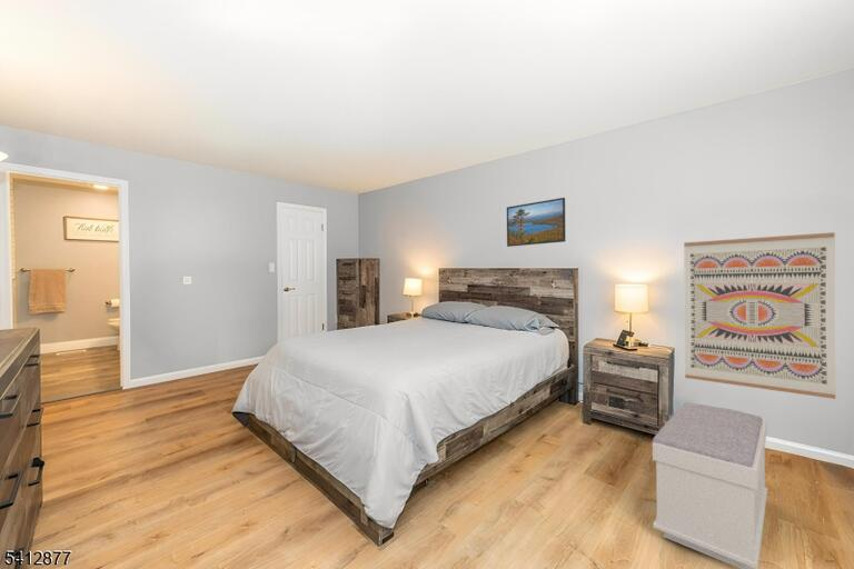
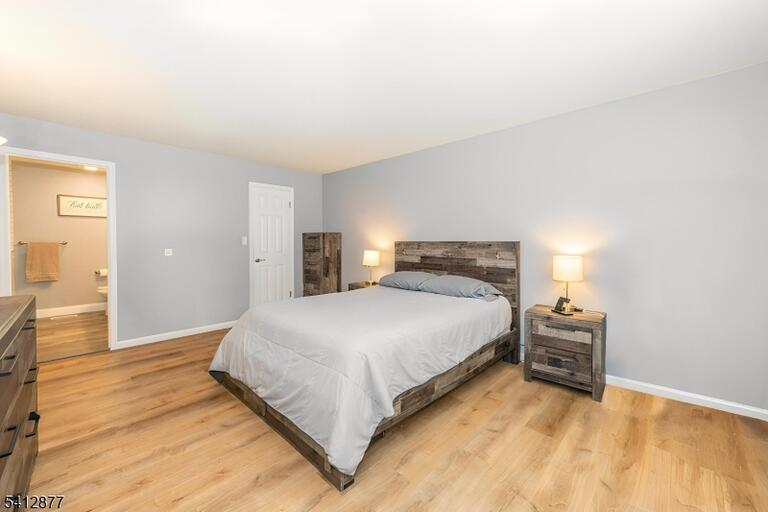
- wall art (752, 312)
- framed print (534, 223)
- bench (713, 470)
